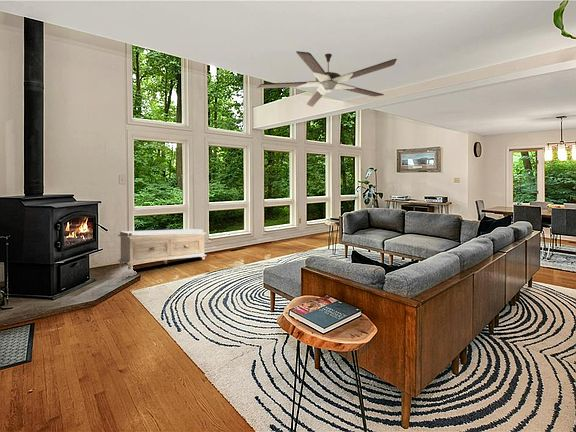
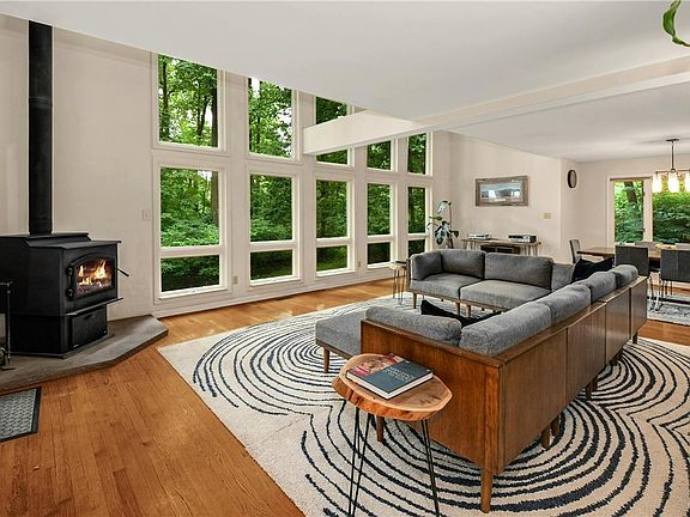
- bench (164, 247)
- ceiling fan (322, 73)
